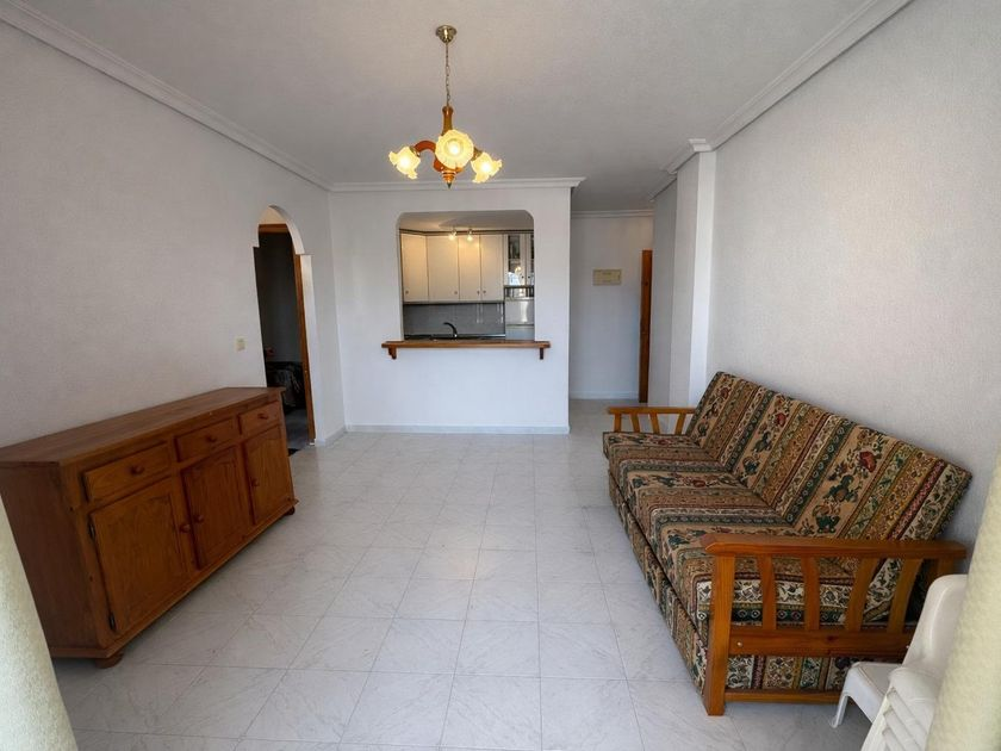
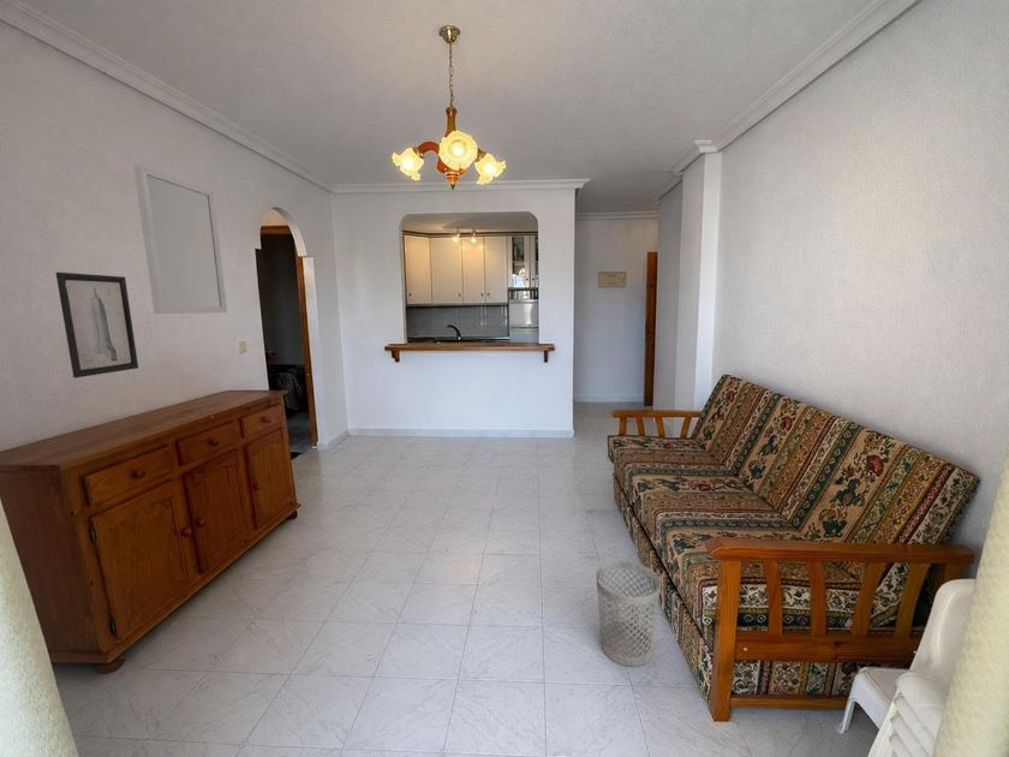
+ home mirror (185, 246)
+ wall art (100, 324)
+ wastebasket (627, 614)
